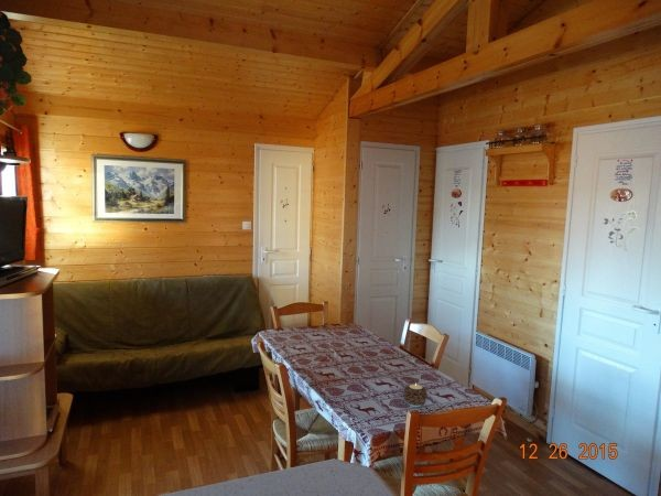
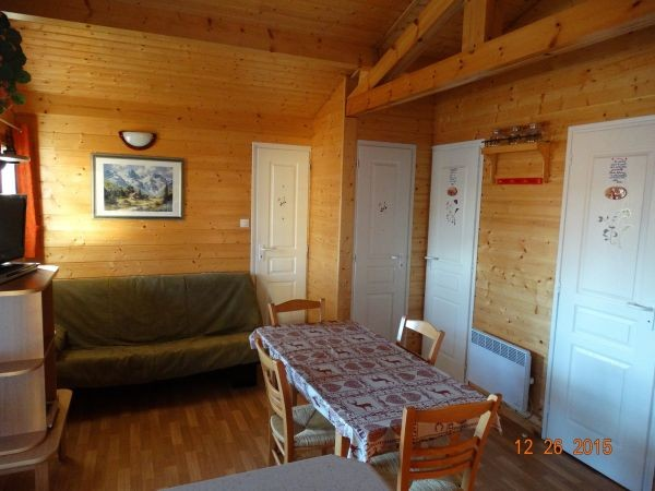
- candle (415, 393)
